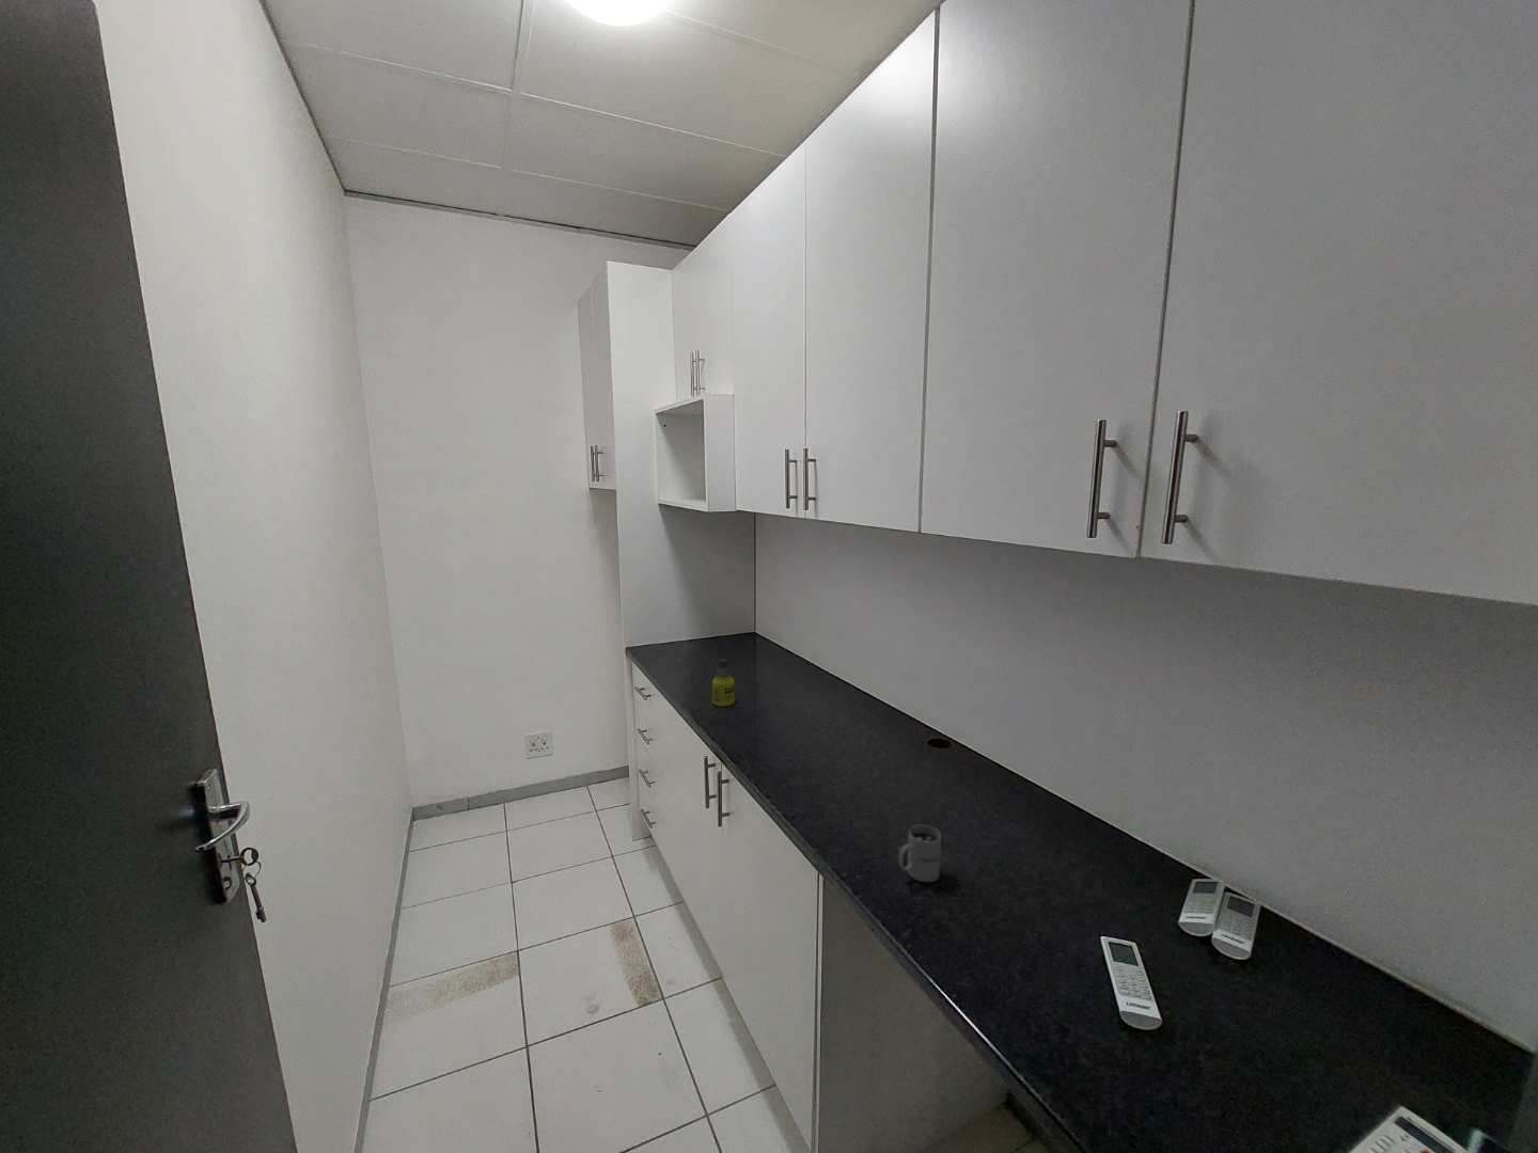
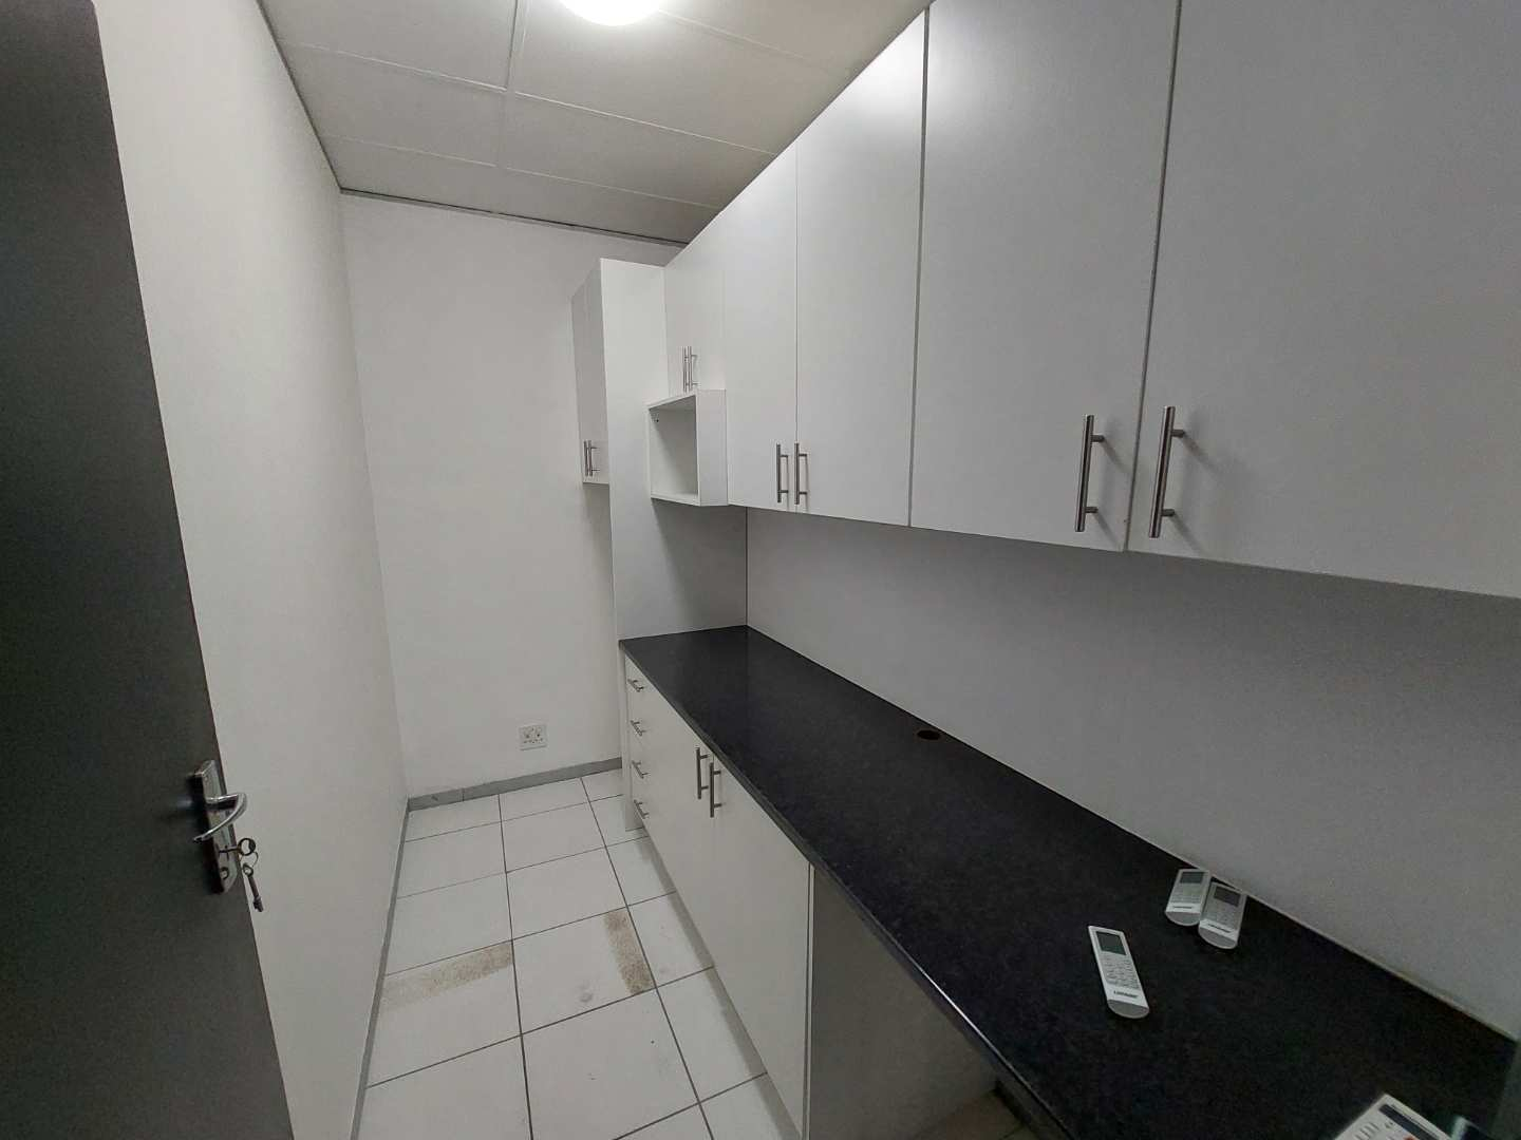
- bottle (723, 681)
- mug (918, 843)
